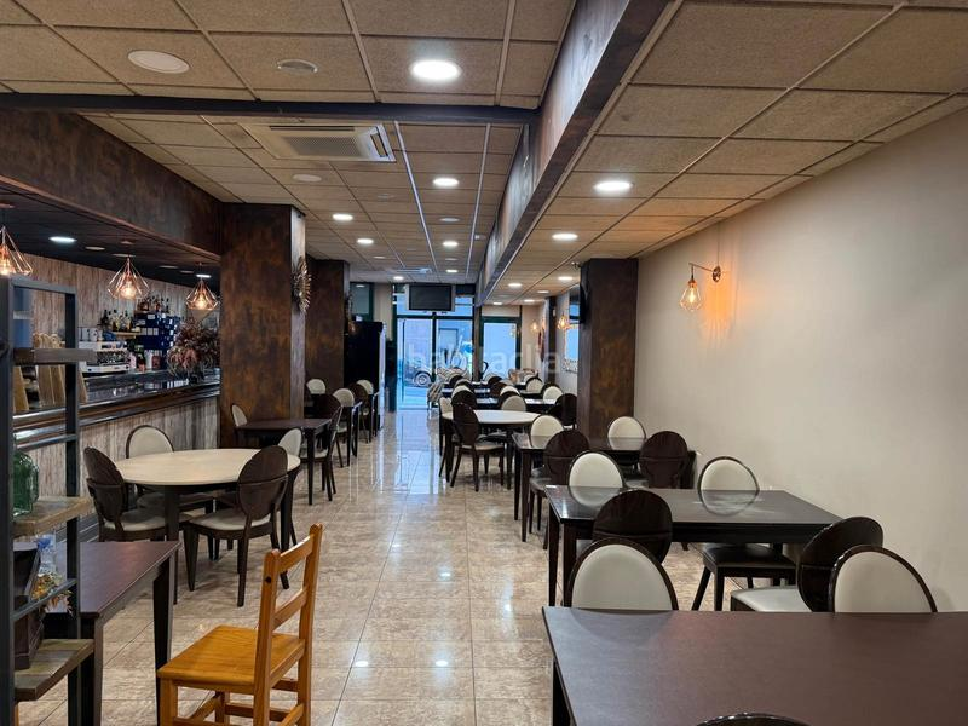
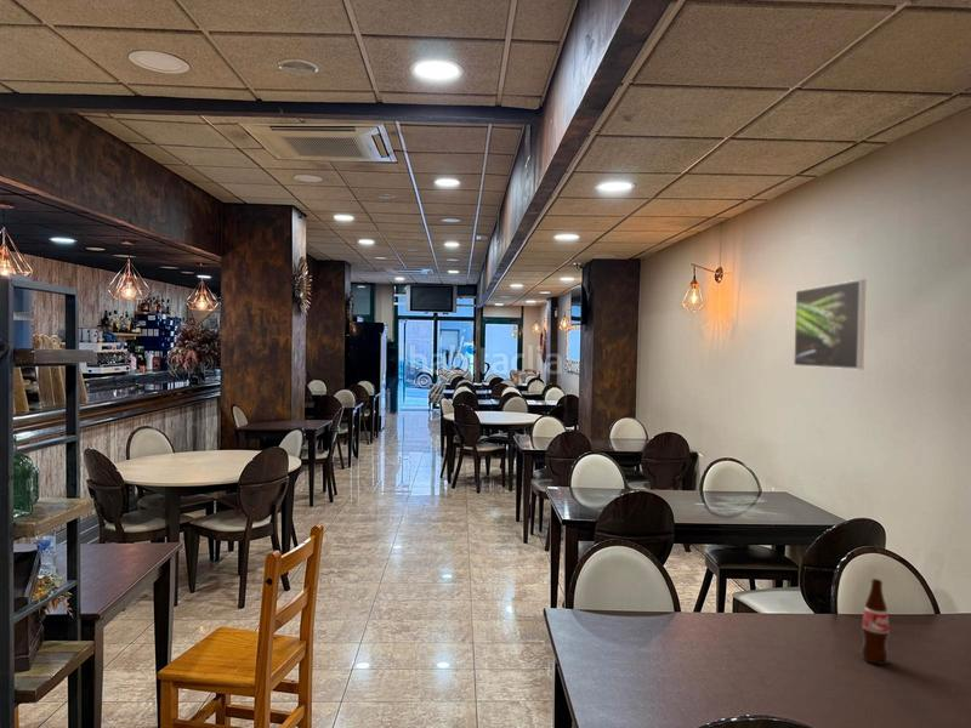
+ bottle (875, 620)
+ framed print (827, 326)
